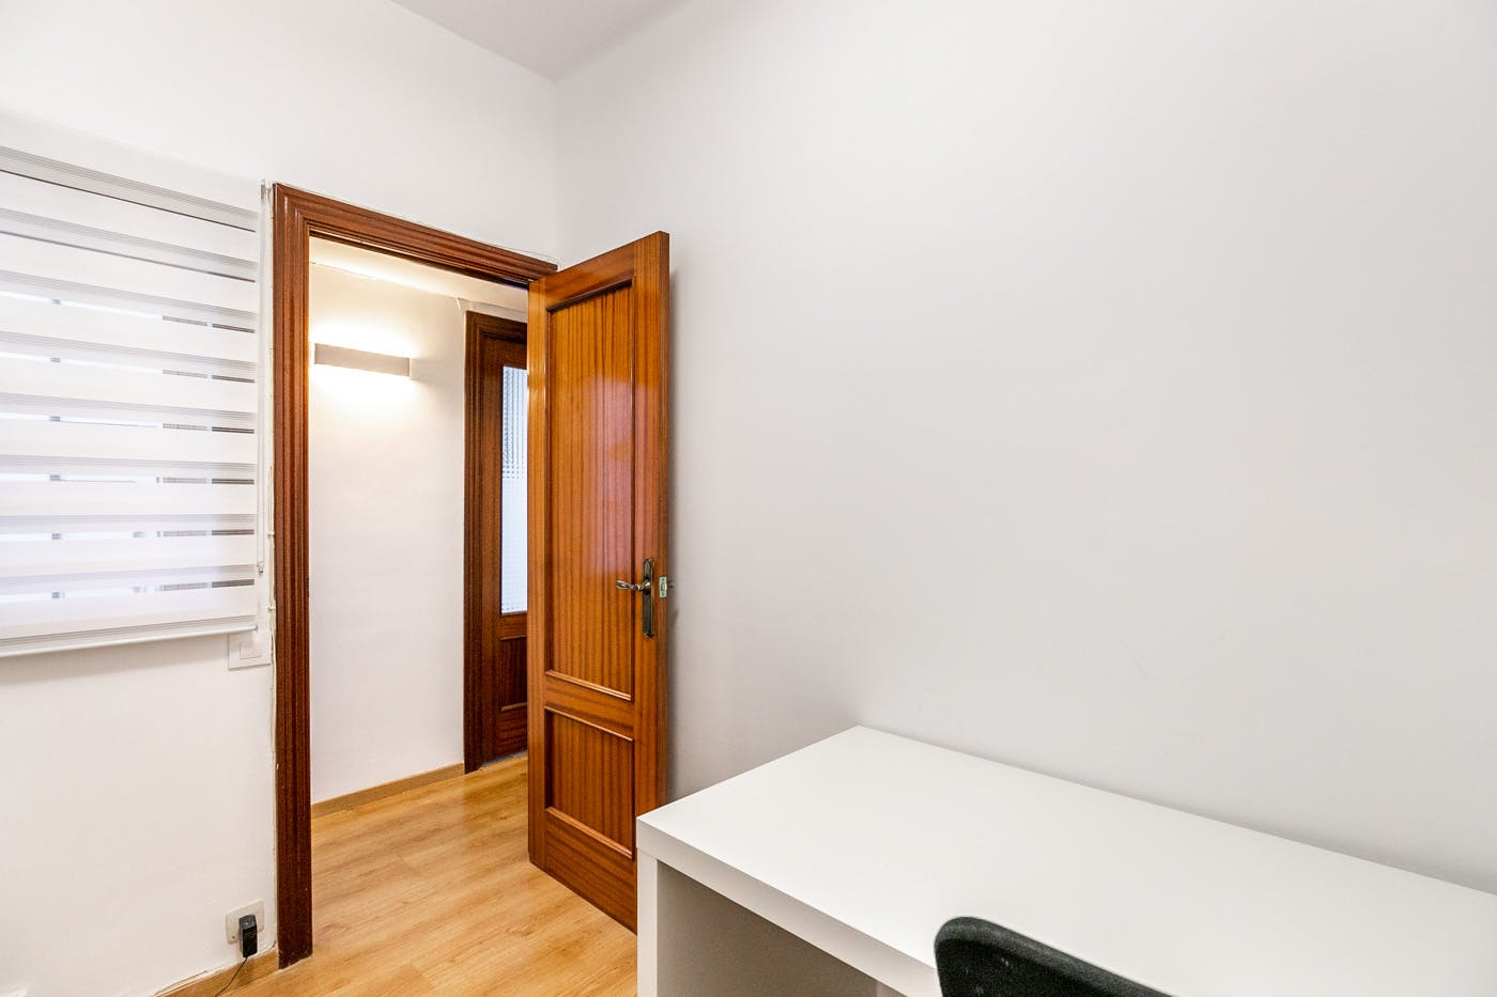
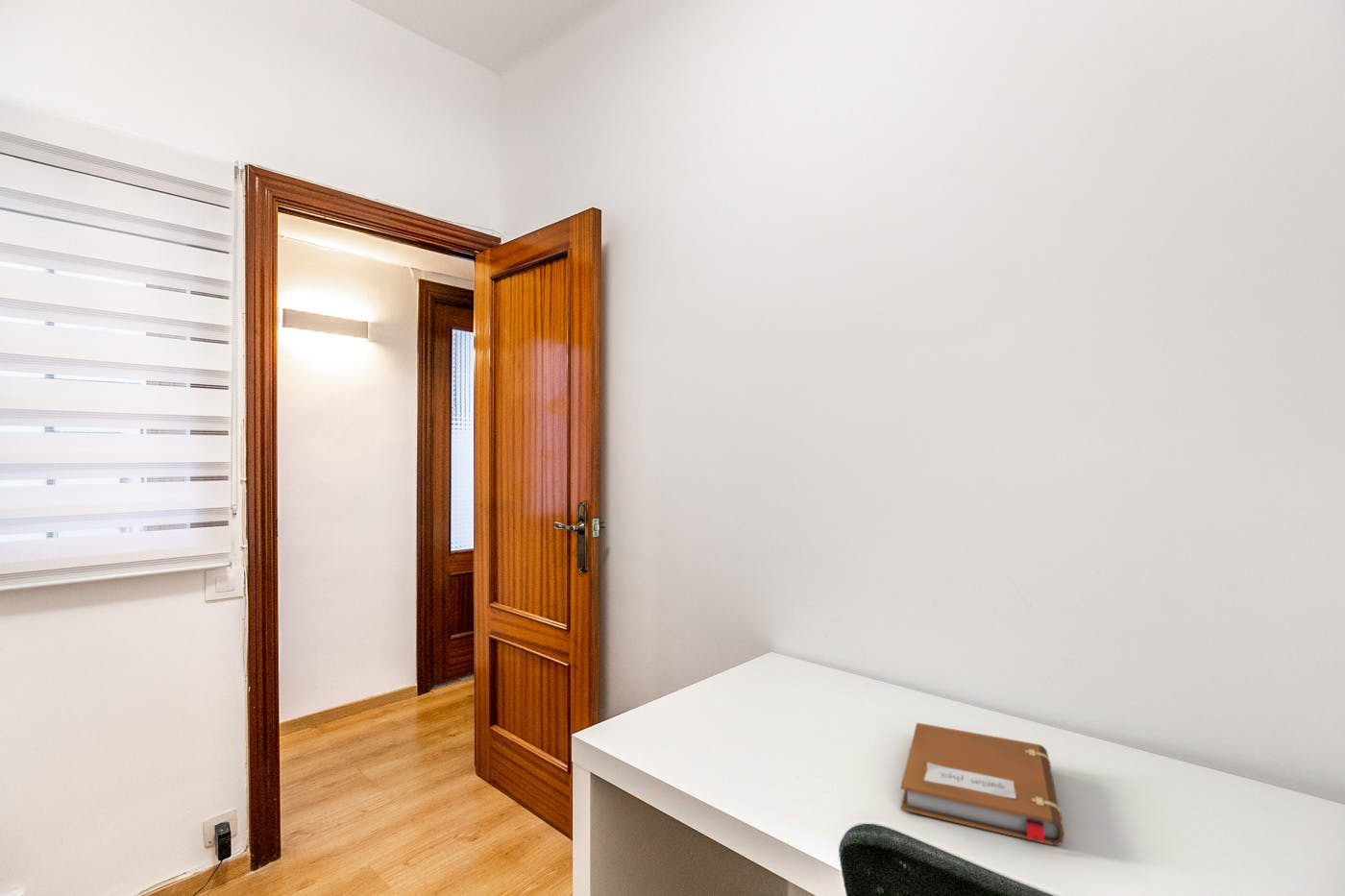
+ notebook (979, 777)
